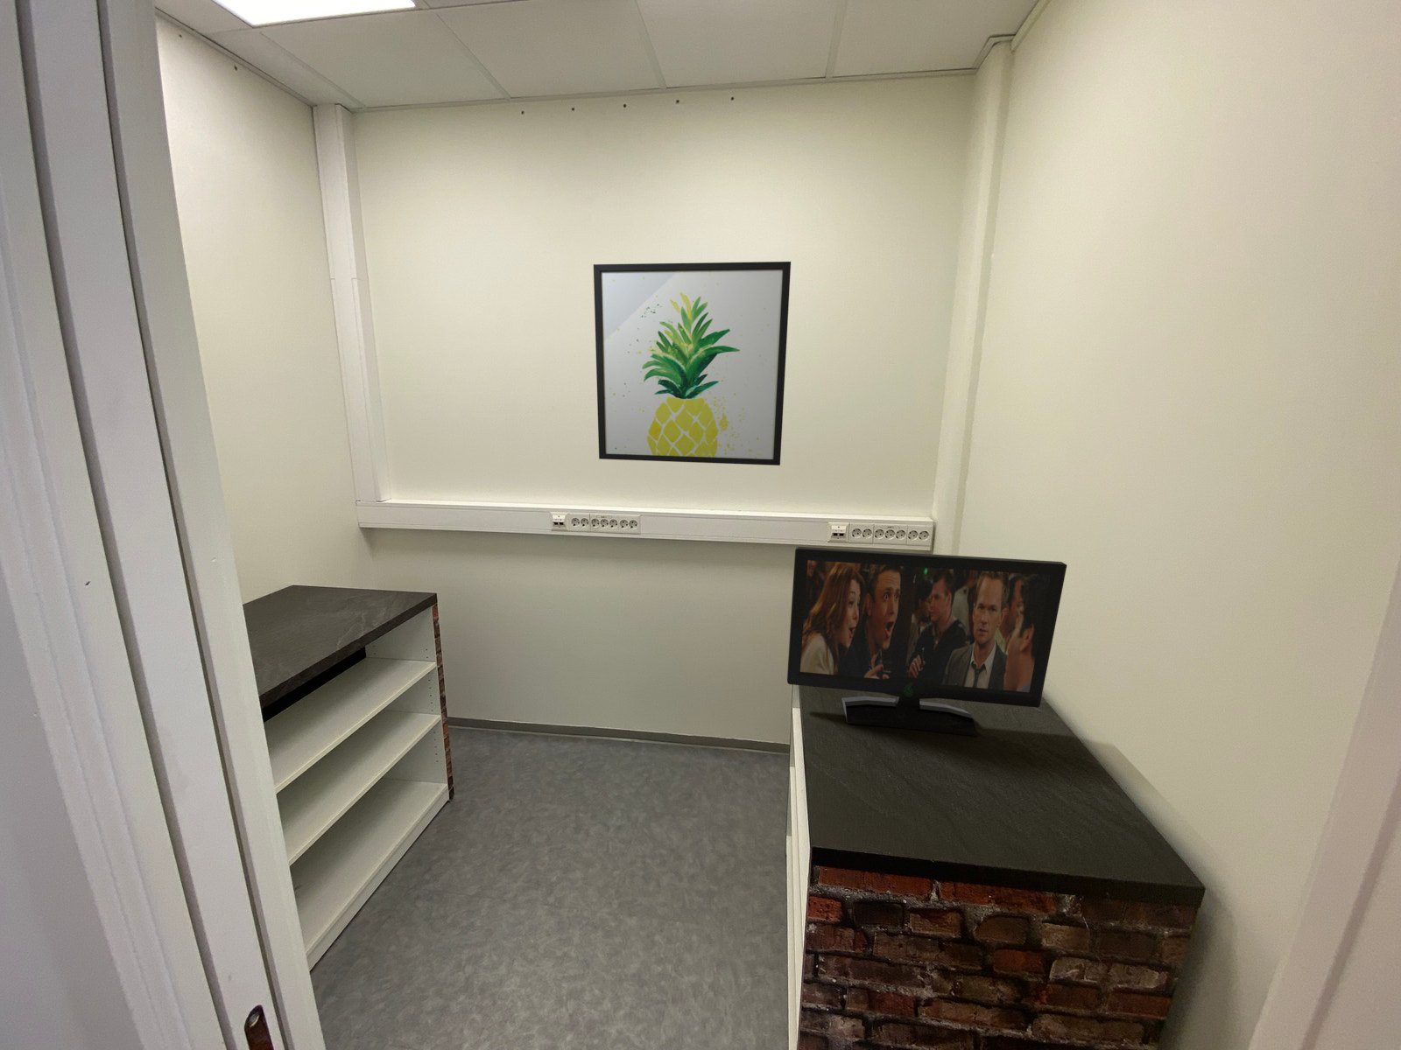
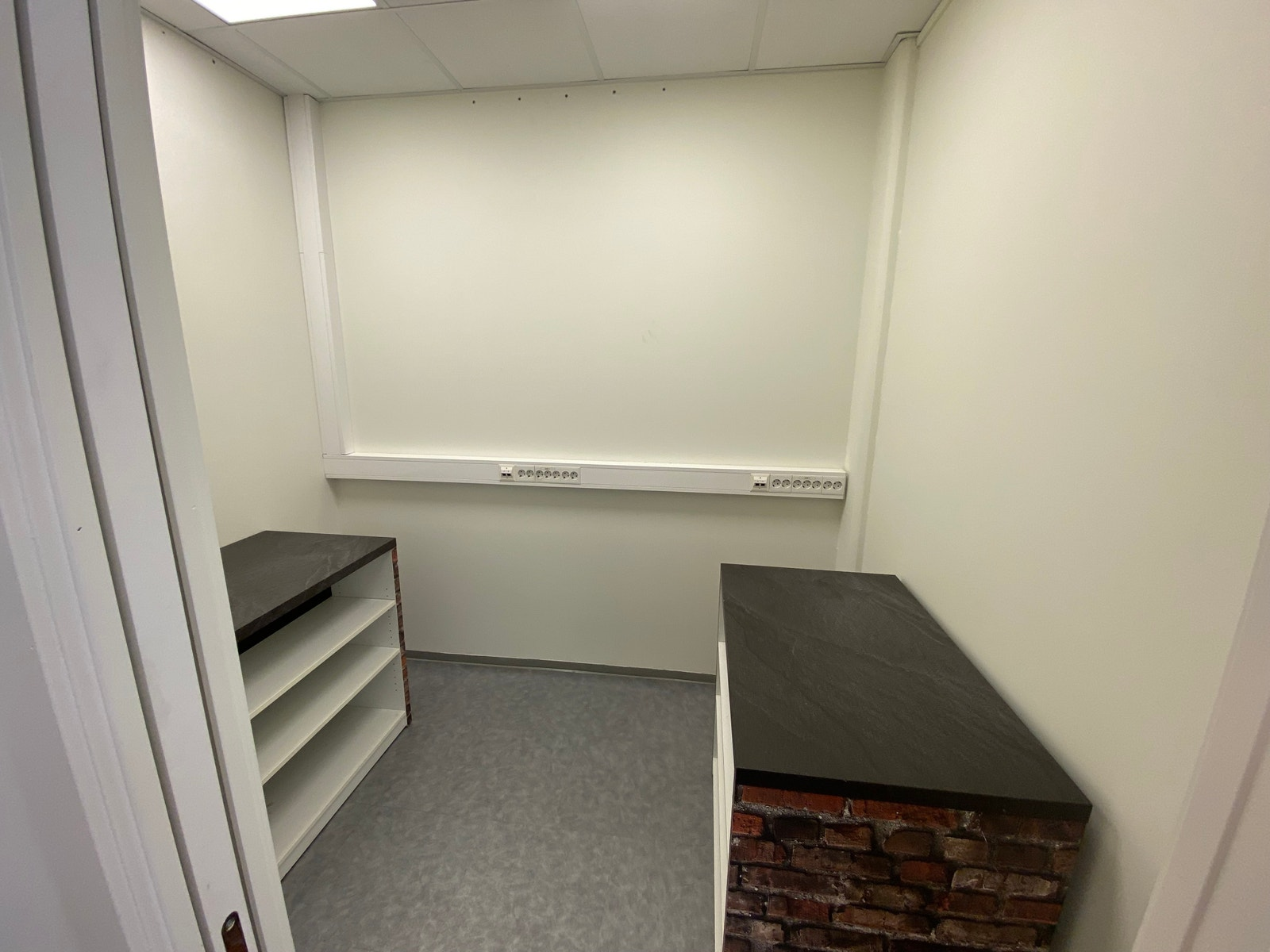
- wall art (689, 366)
- flat panel tv (915, 639)
